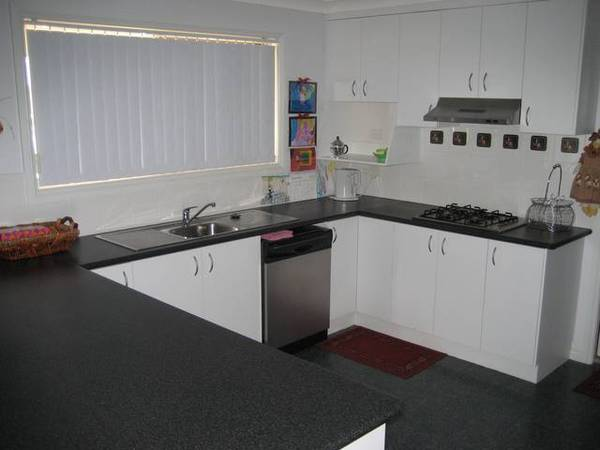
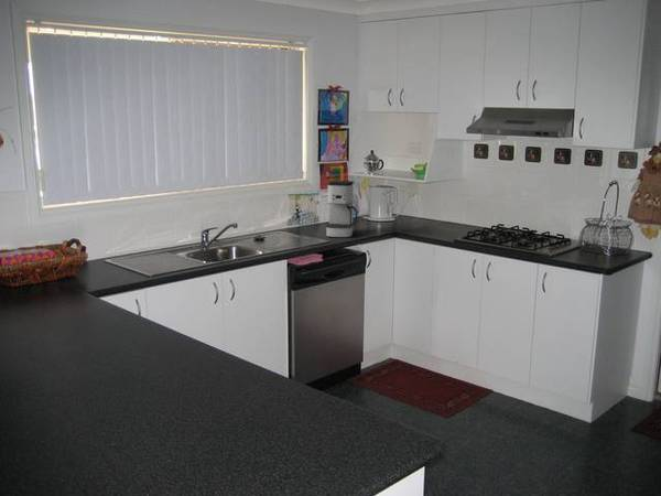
+ coffee maker (342, 208)
